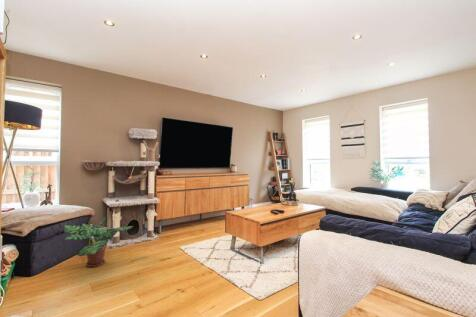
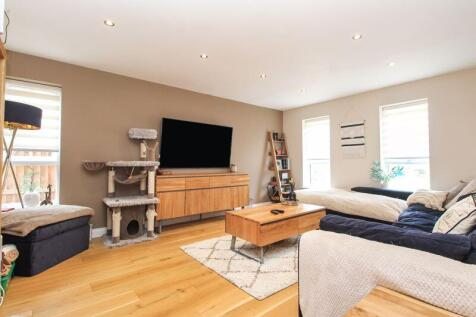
- potted plant (91, 239)
